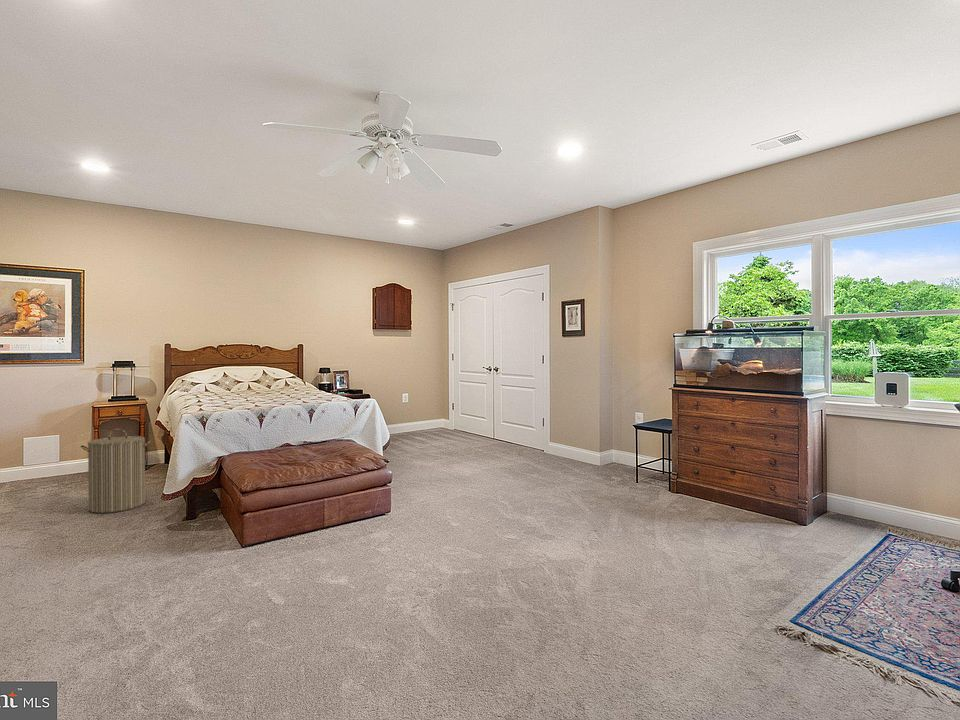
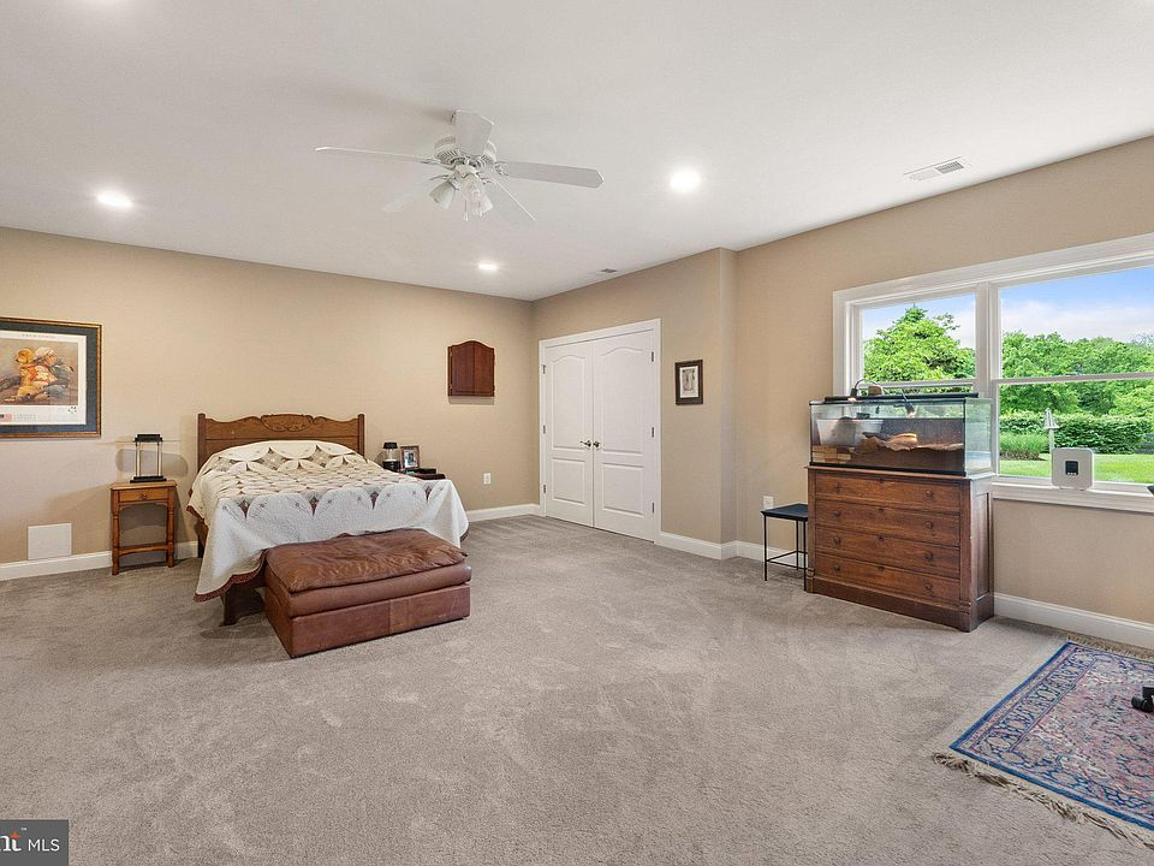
- laundry hamper (117, 467)
